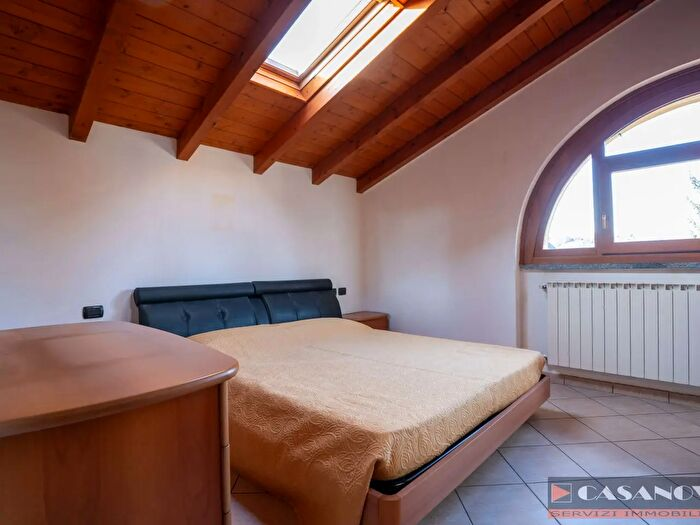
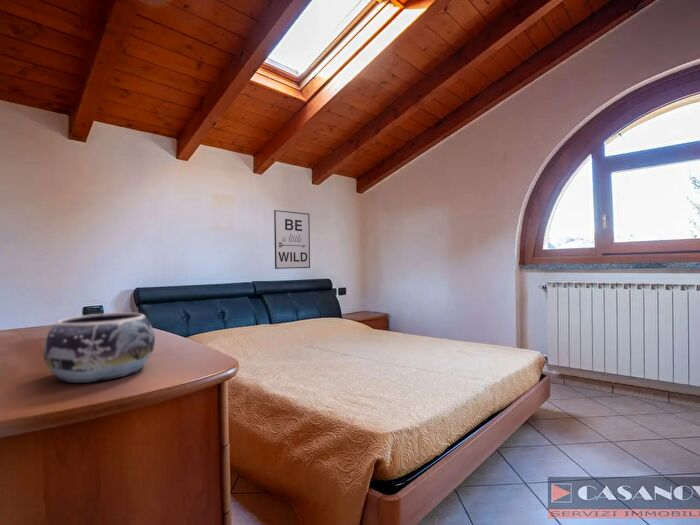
+ wall art (292, 240)
+ decorative bowl (103, 344)
